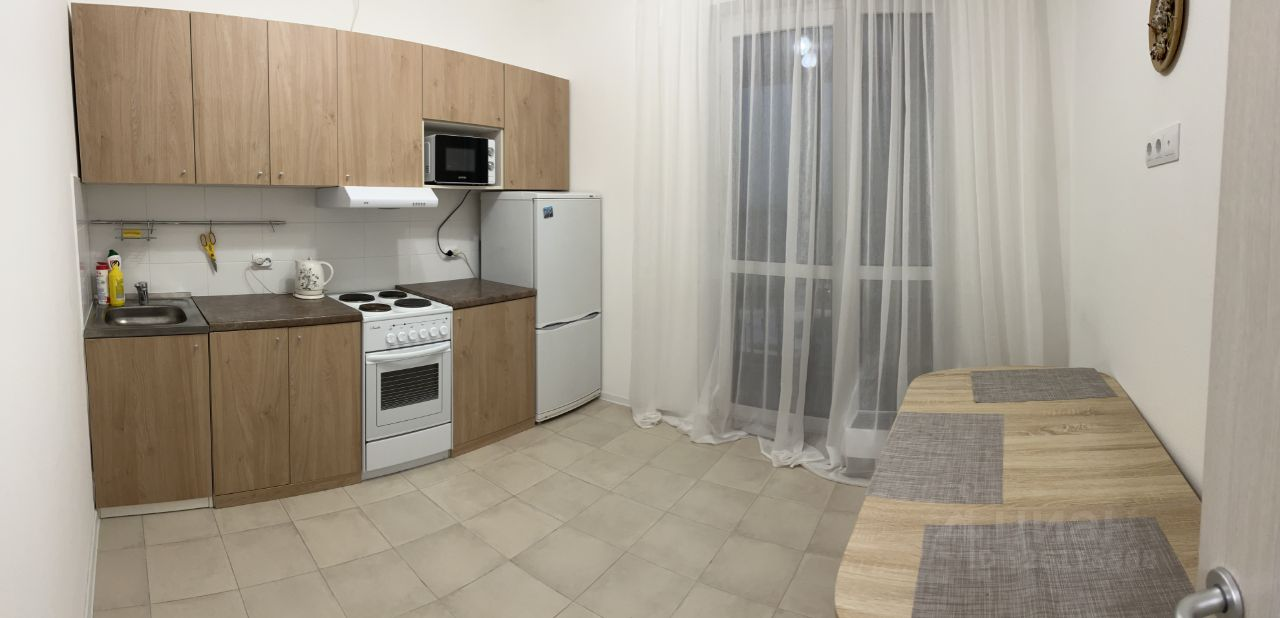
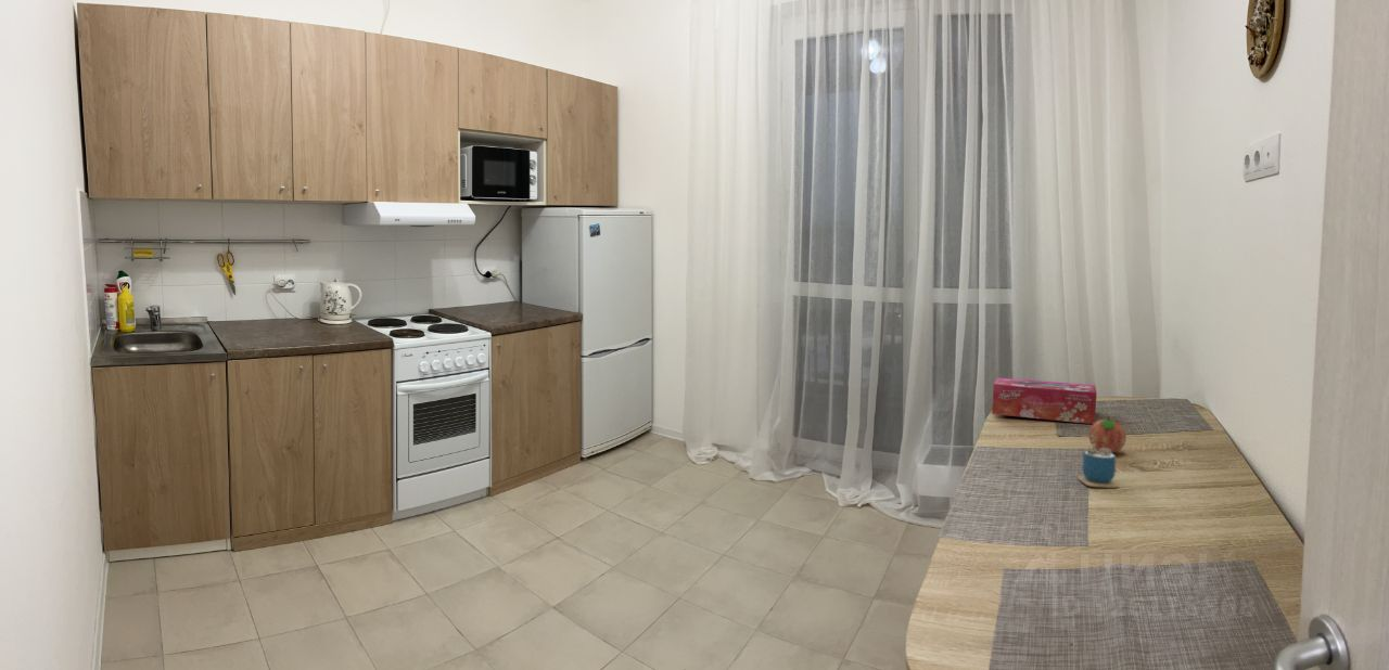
+ fruit (1107, 434)
+ cup (1098, 458)
+ tissue box (1043, 399)
